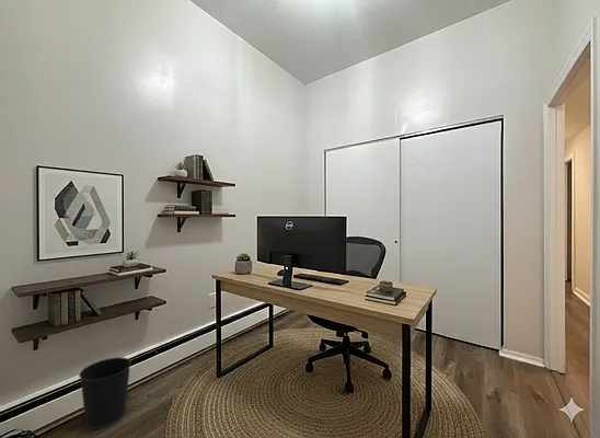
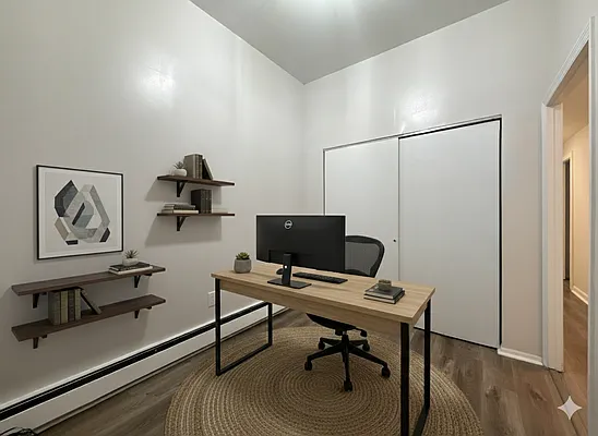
- wastebasket (106, 392)
